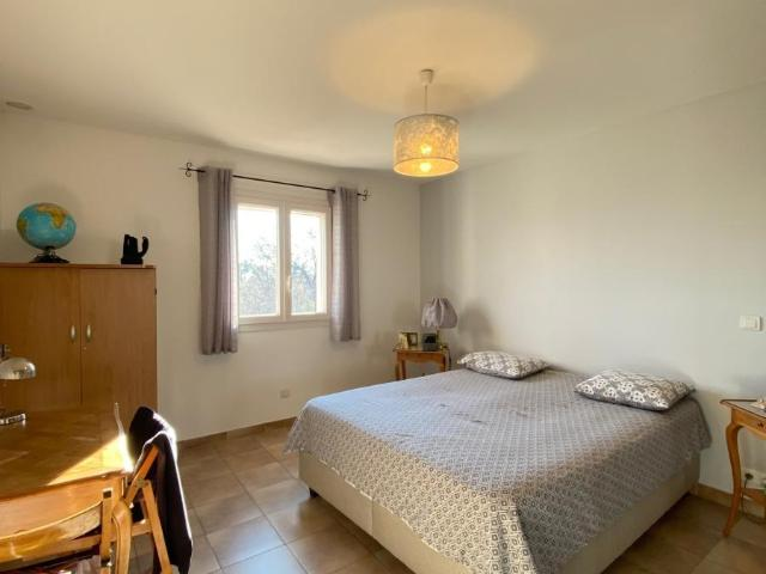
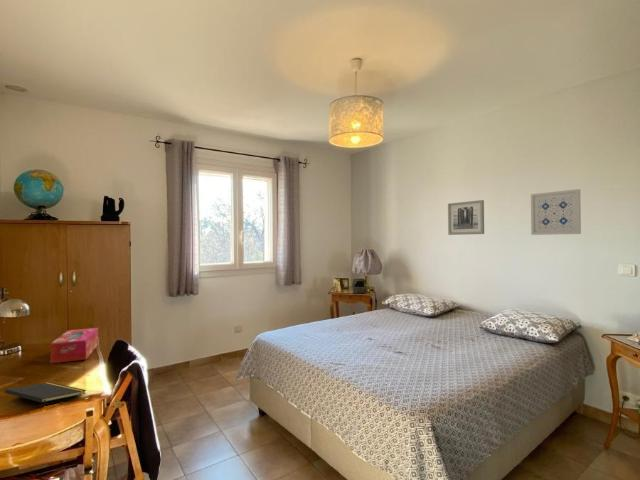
+ notepad (46, 391)
+ wall art (465, 218)
+ wall art (554, 213)
+ tissue box (76, 344)
